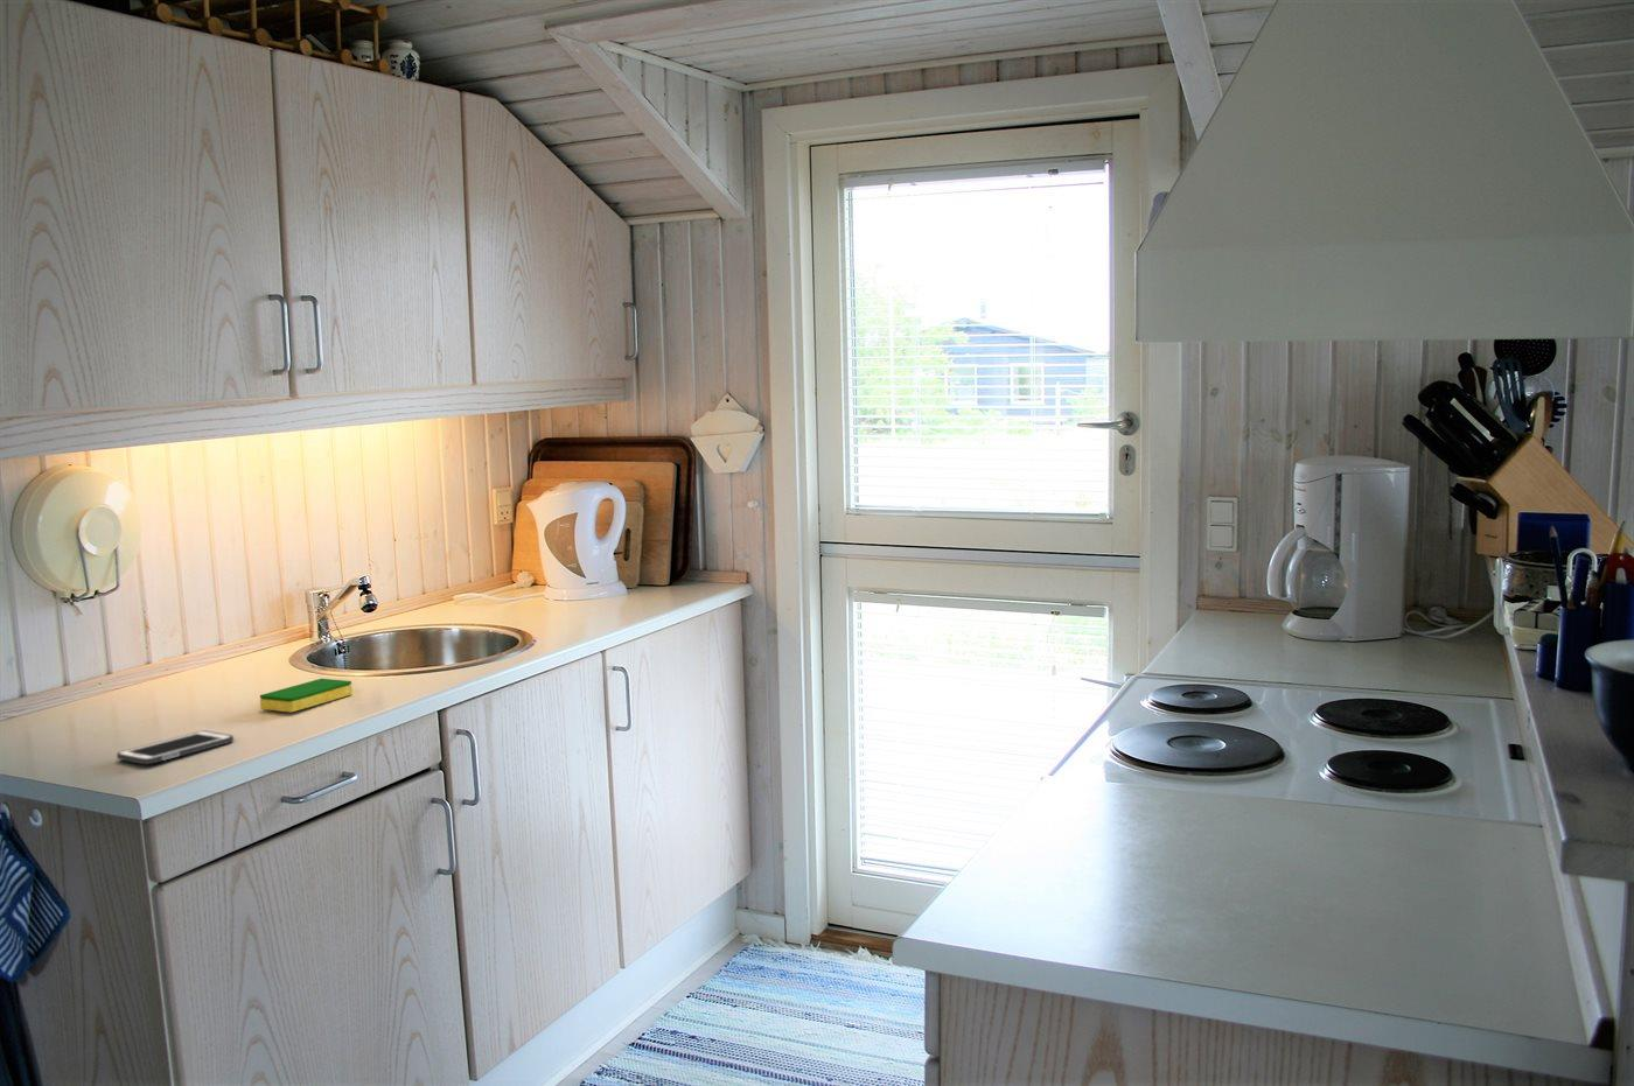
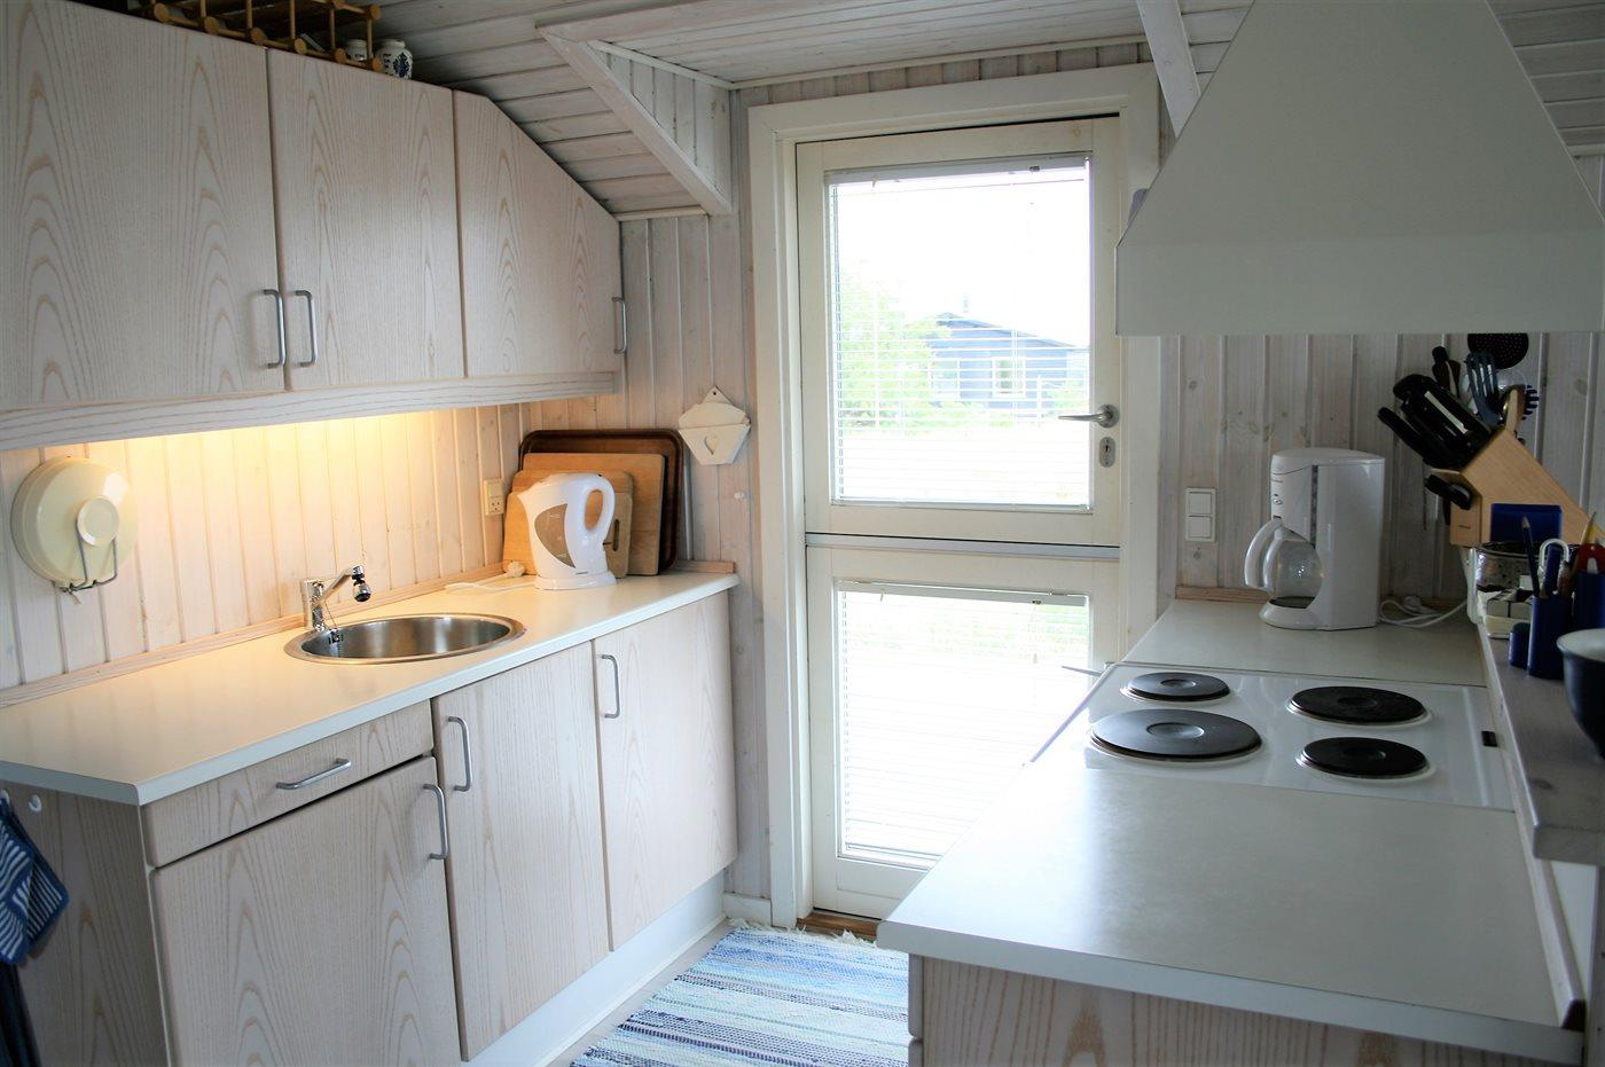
- cell phone (176, 747)
- dish sponge (307, 695)
